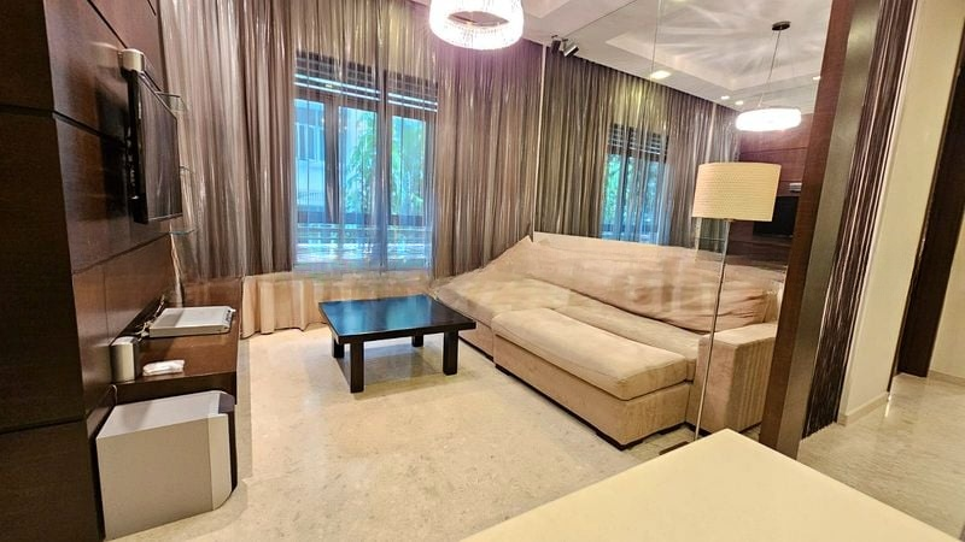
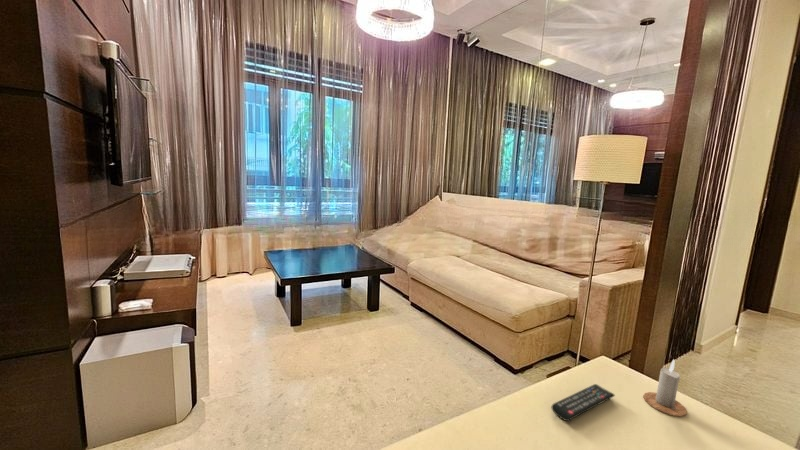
+ candle (668, 381)
+ remote control (584, 401)
